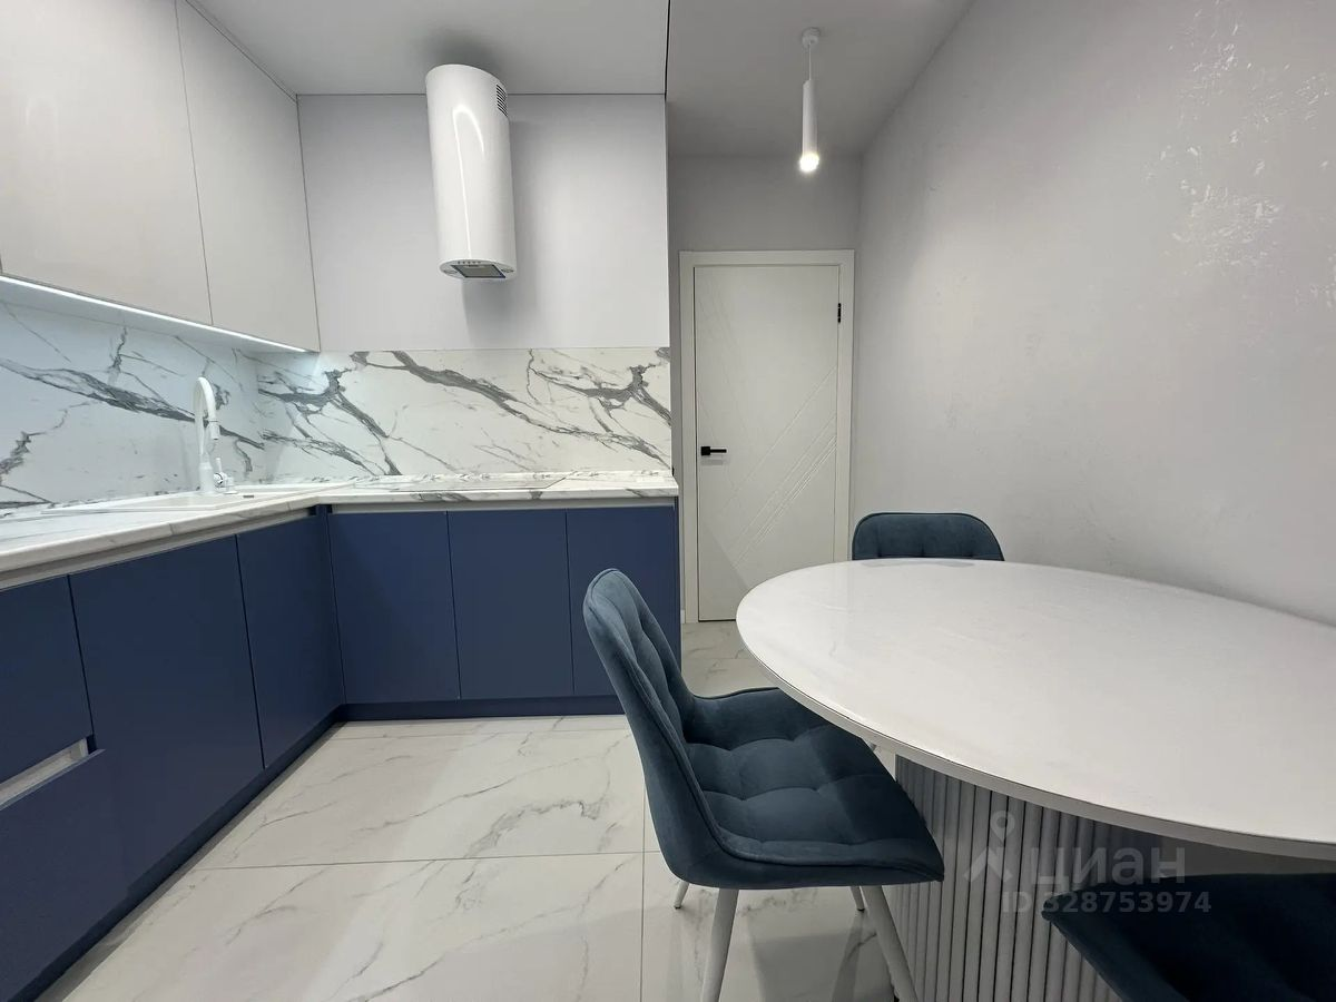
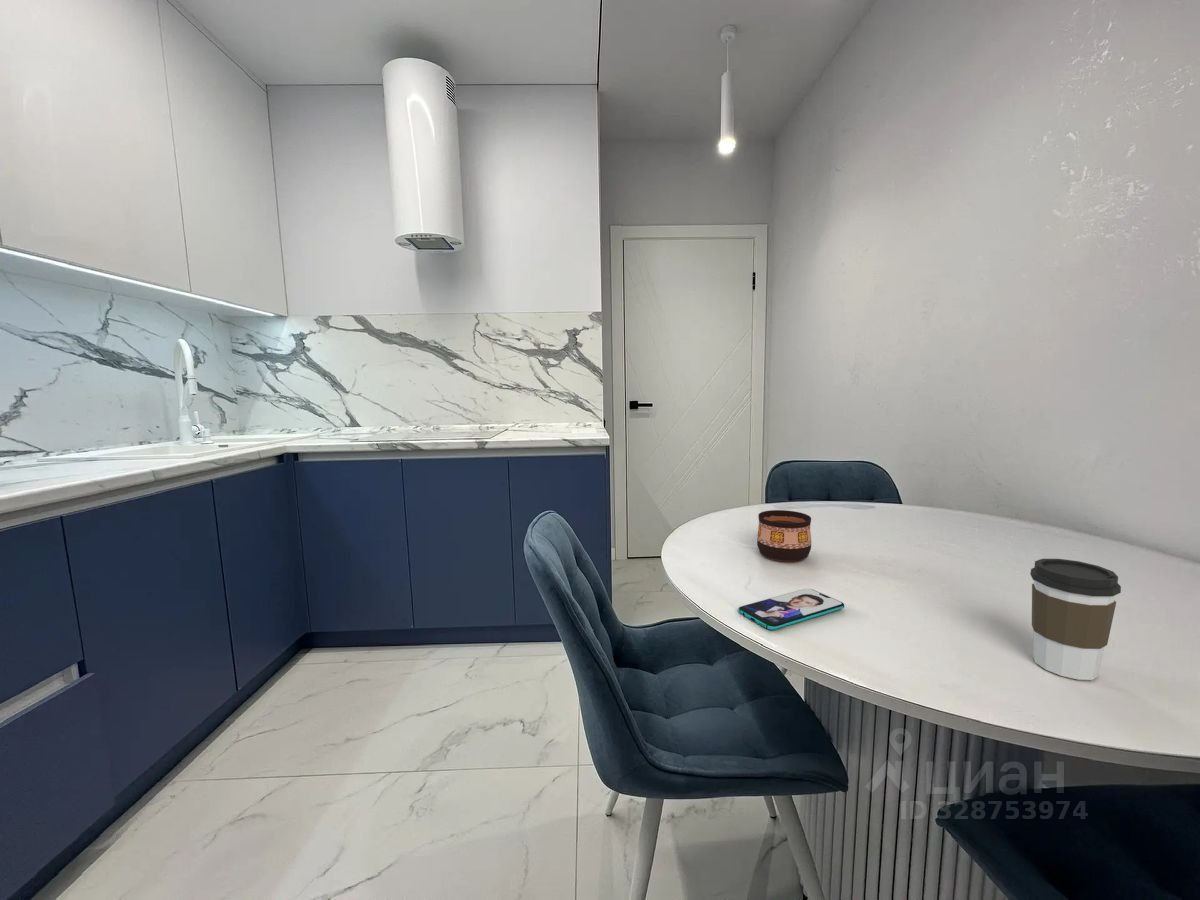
+ smartphone (791, 607)
+ cup (787, 535)
+ coffee cup (1069, 618)
